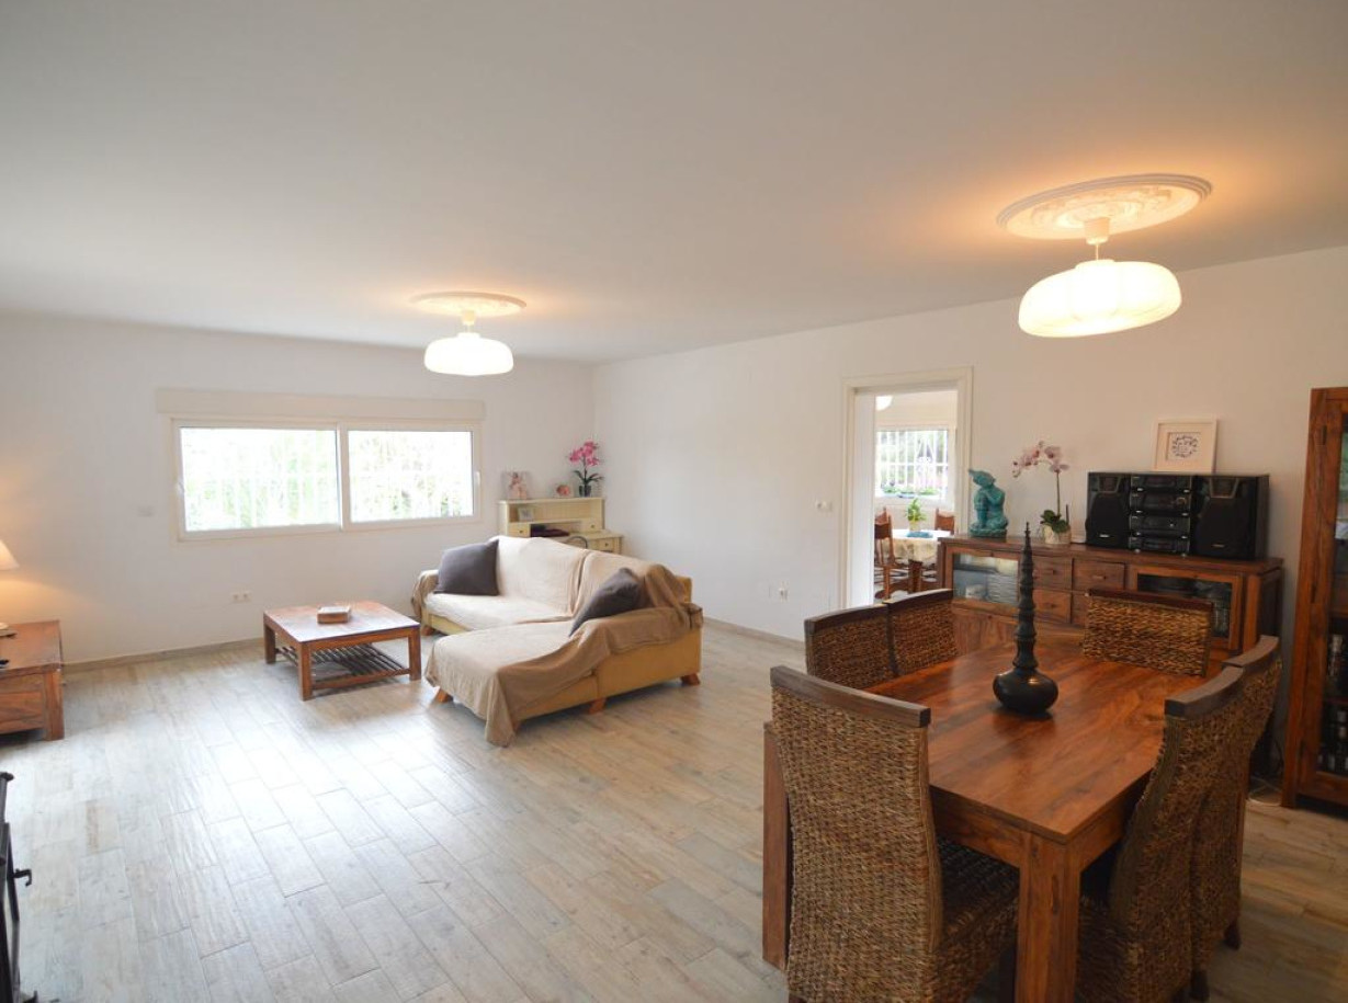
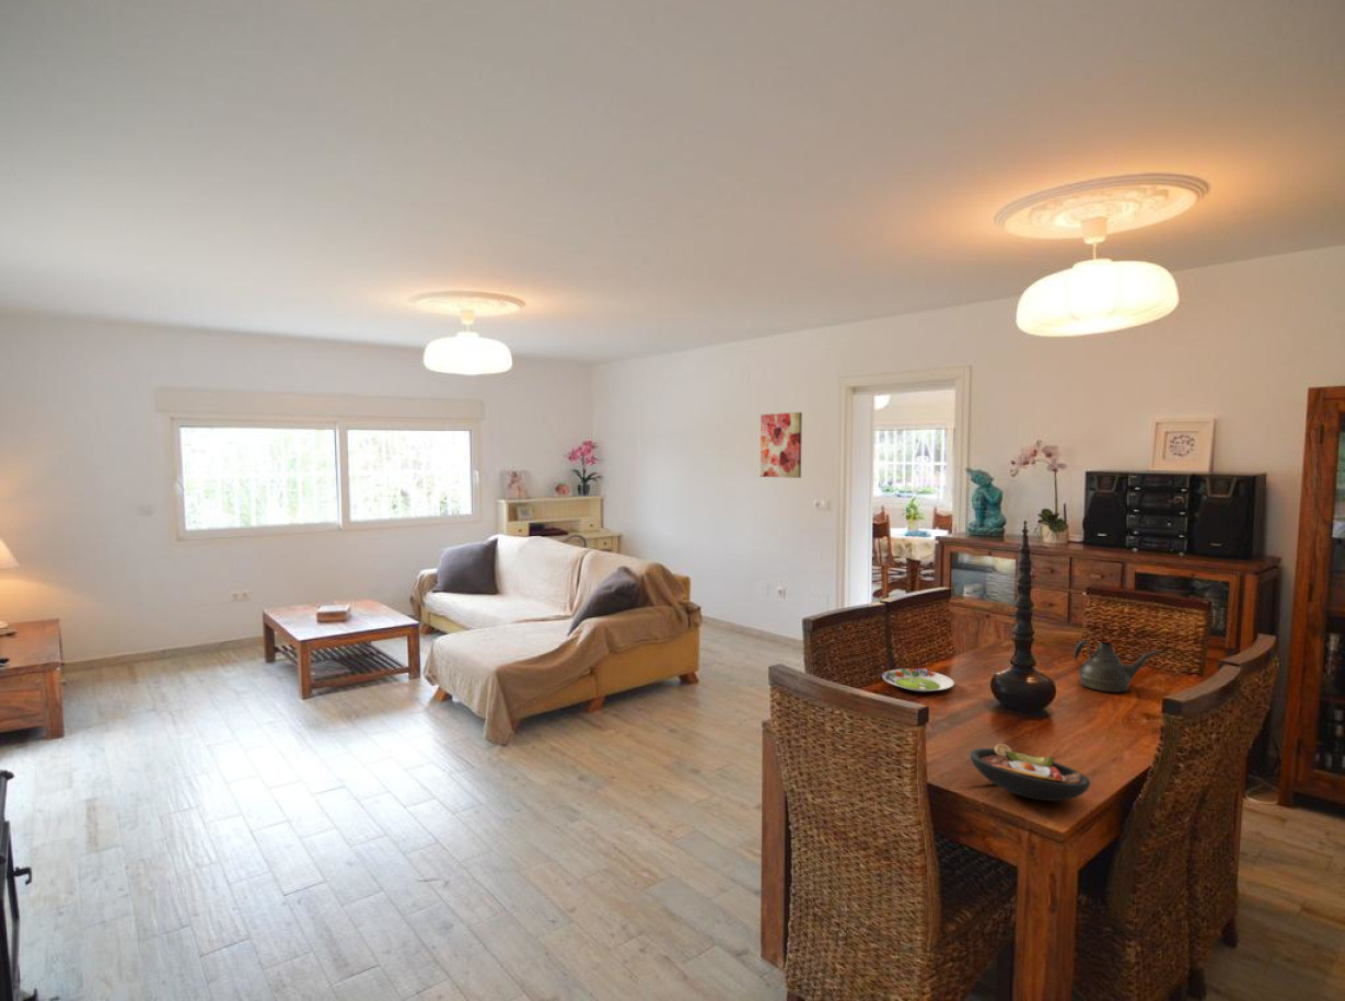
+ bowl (1028, 777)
+ wall art (780, 445)
+ salad plate (917, 680)
+ teapot (1115, 665)
